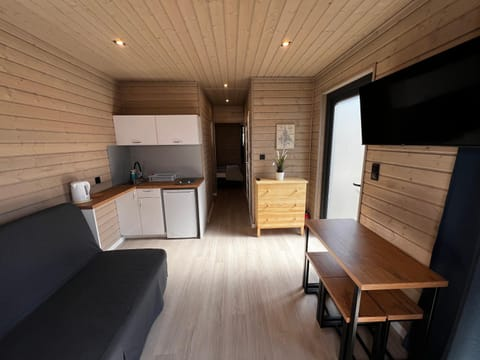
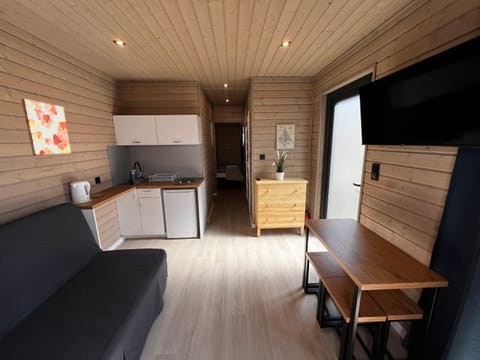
+ wall art (49, 129)
